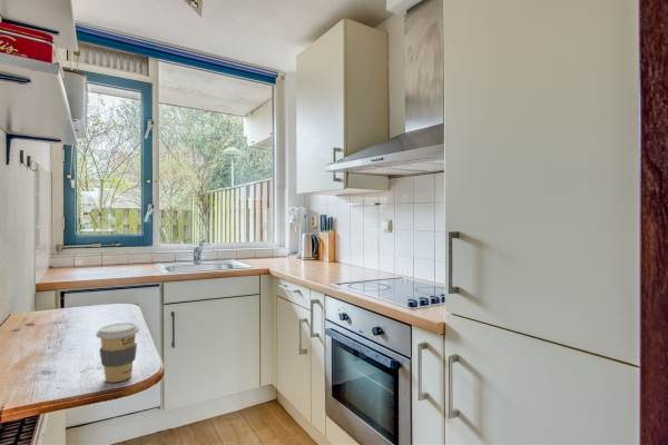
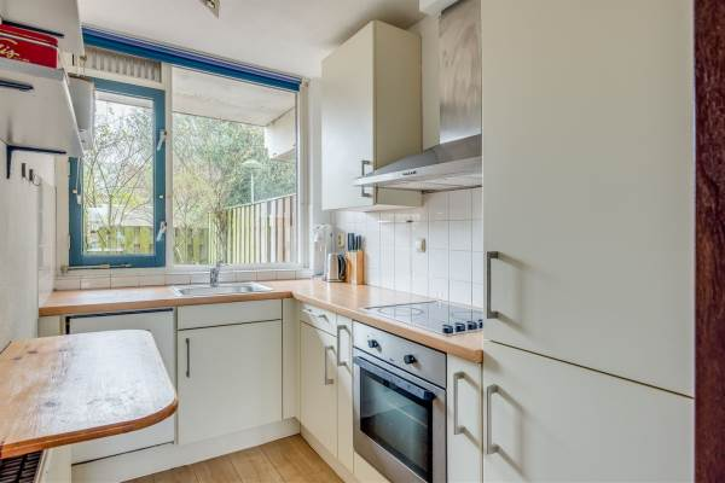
- coffee cup (118, 352)
